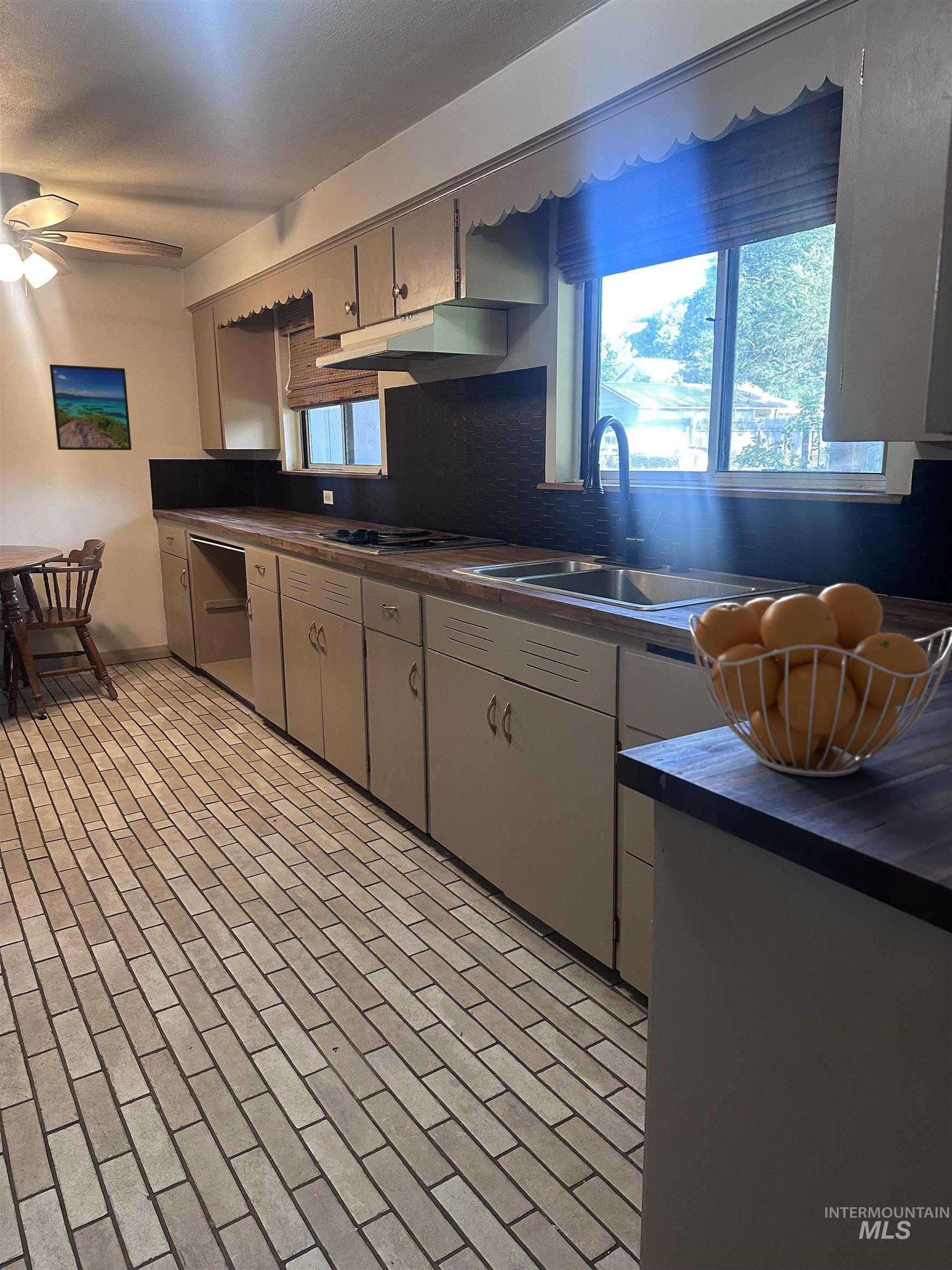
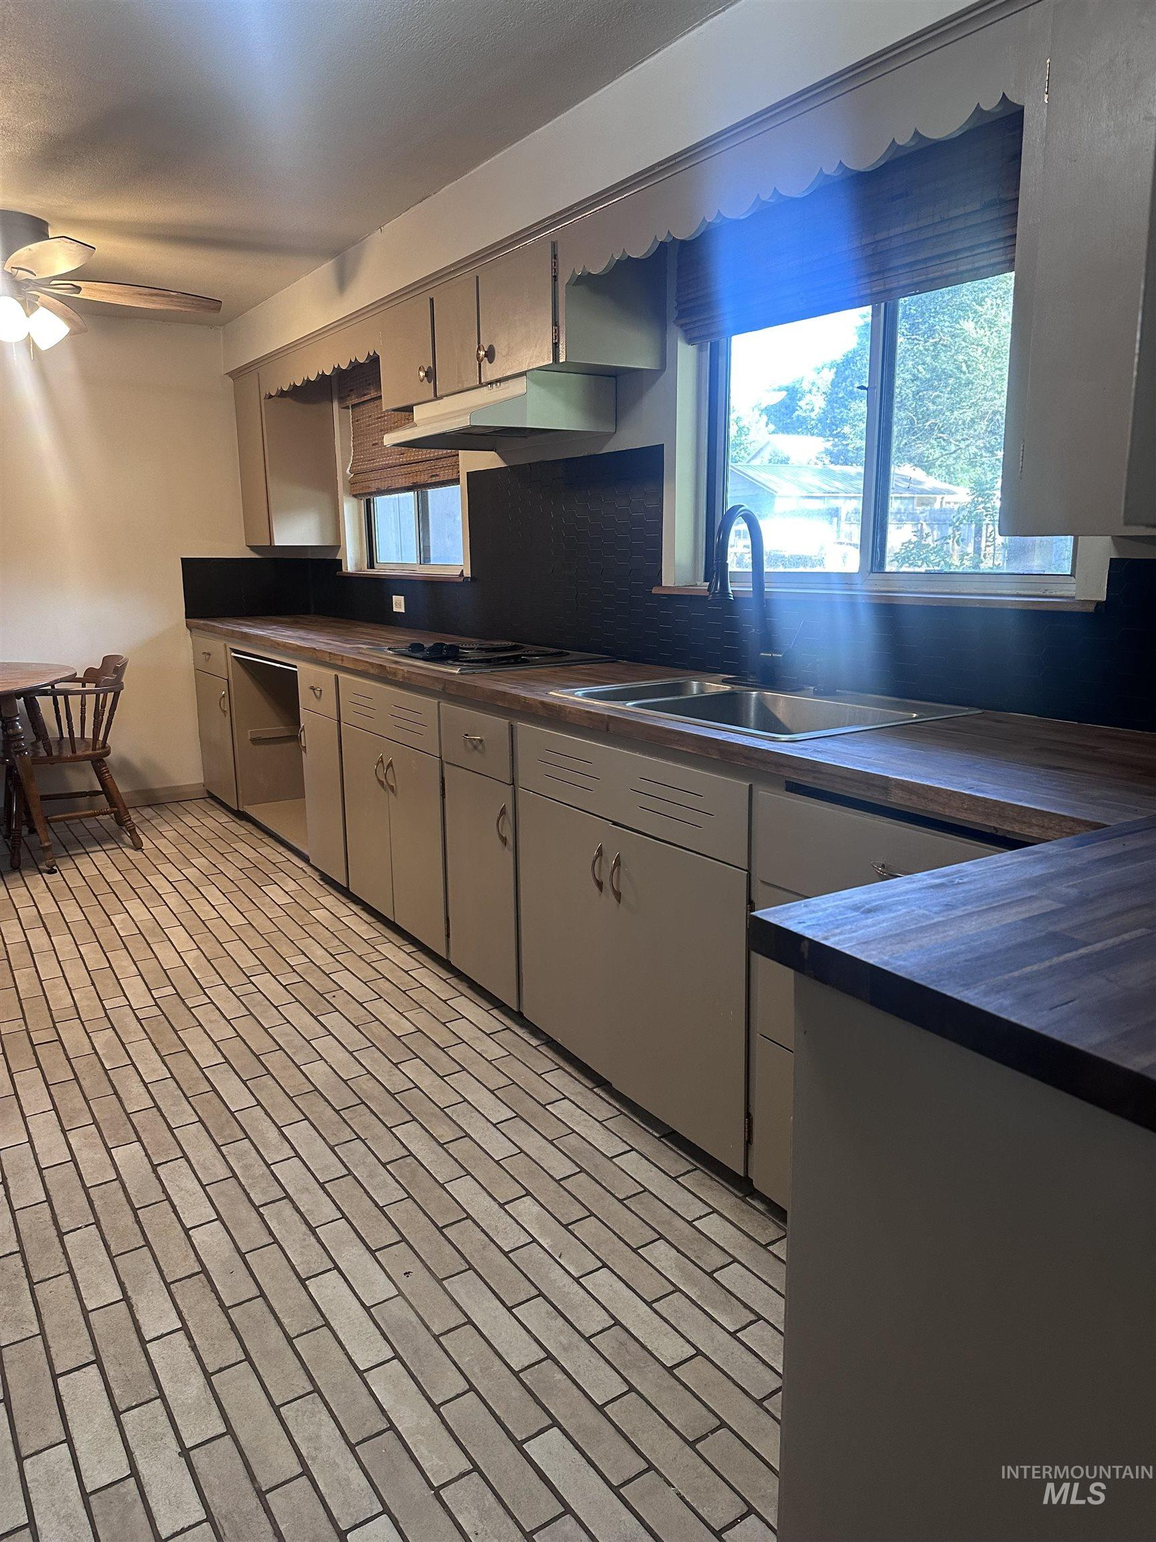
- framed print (91, 408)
- fruit basket (812, 675)
